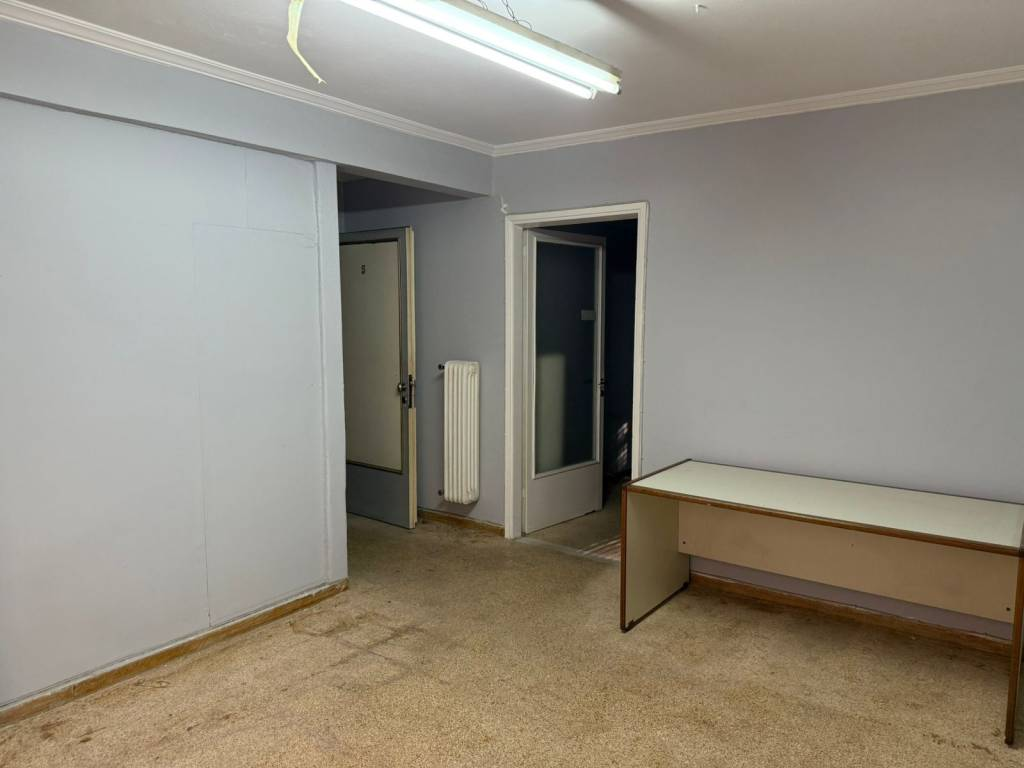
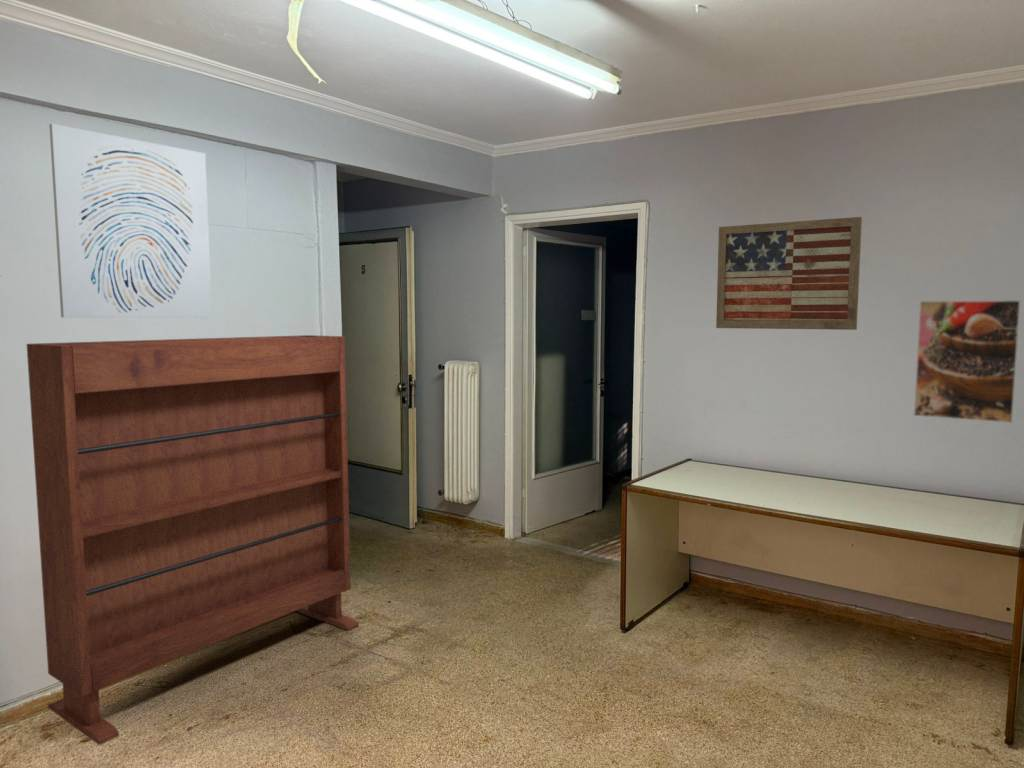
+ bookshelf (214, 504)
+ wall art (138, 229)
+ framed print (965, 360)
+ wall art (784, 276)
